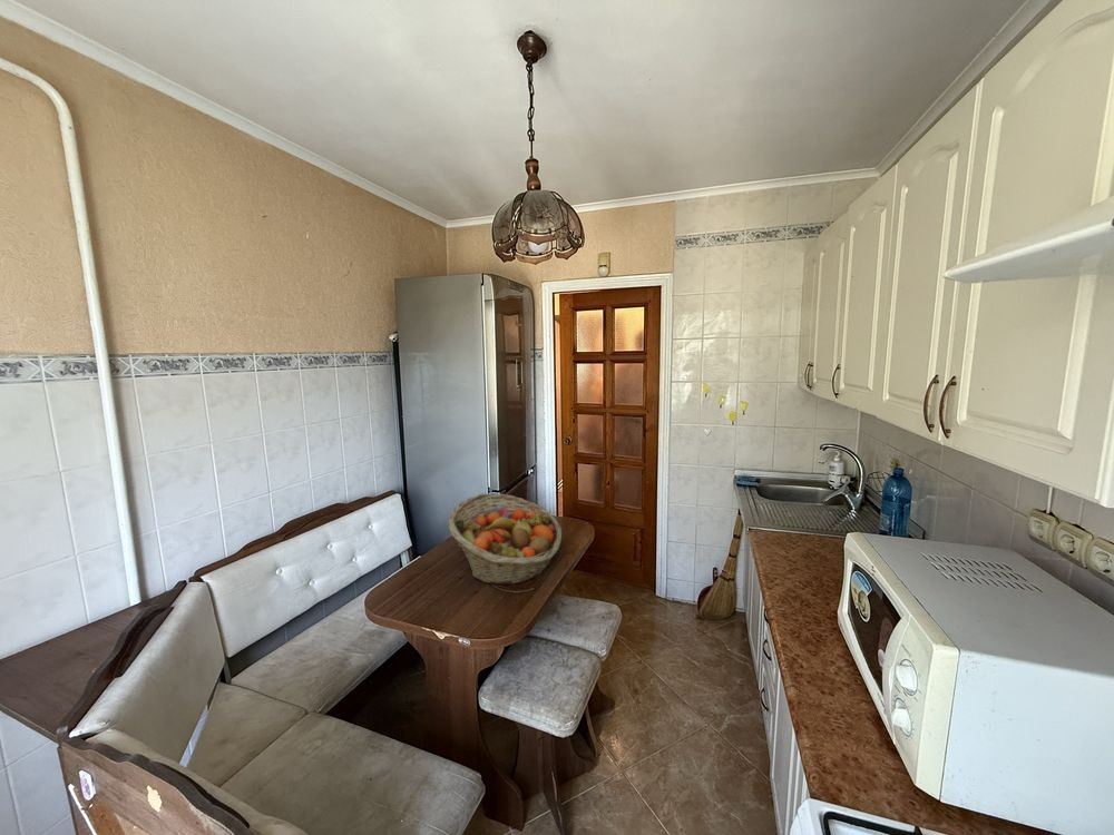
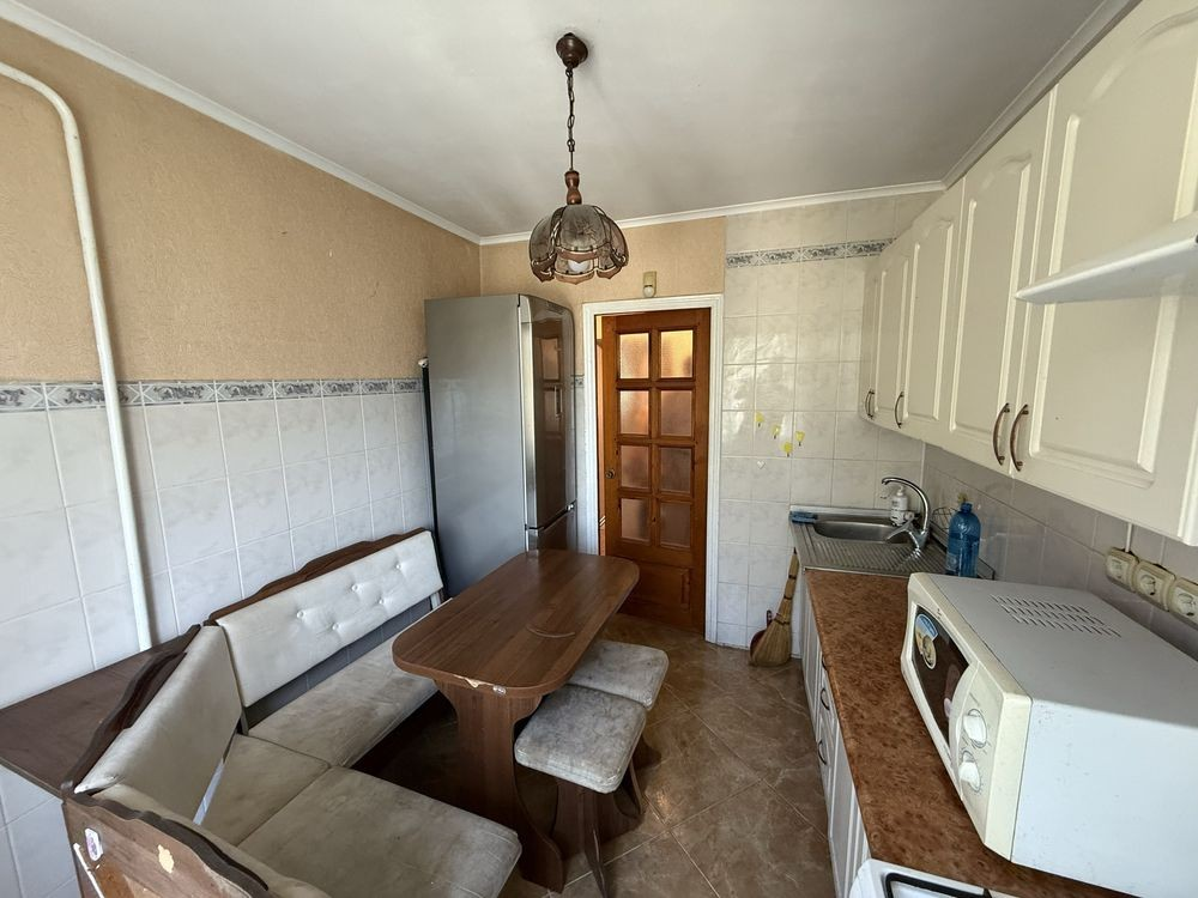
- fruit basket (507, 533)
